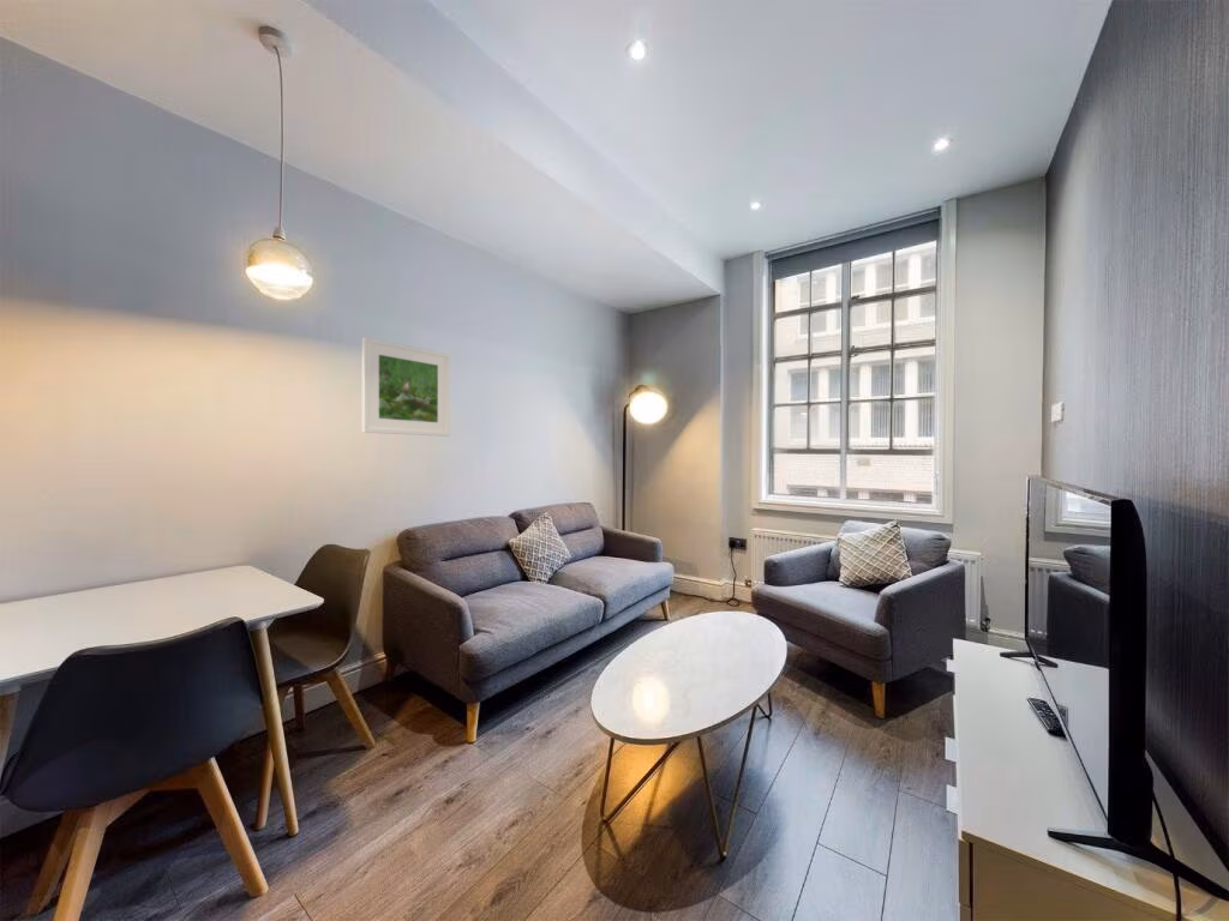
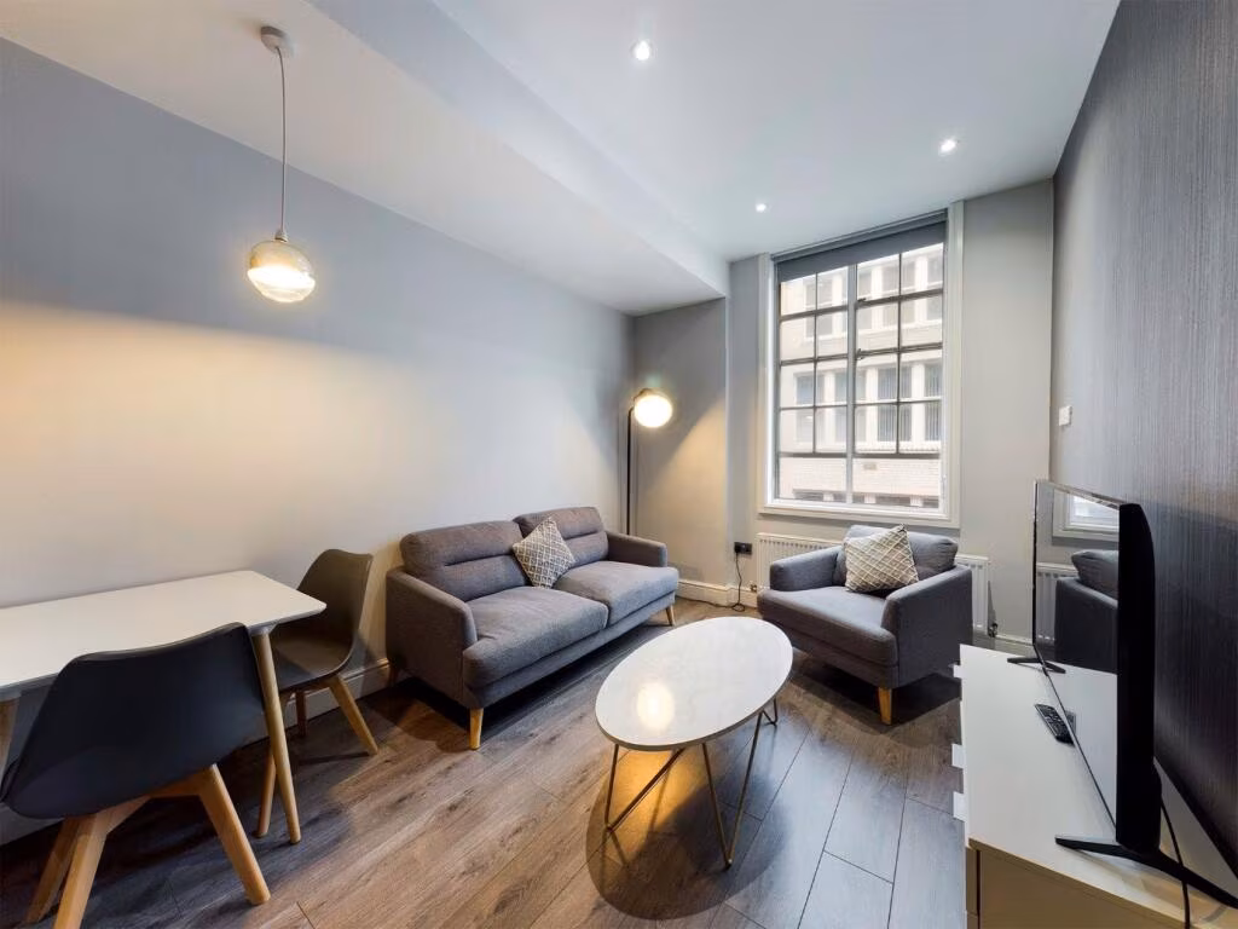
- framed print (409, 390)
